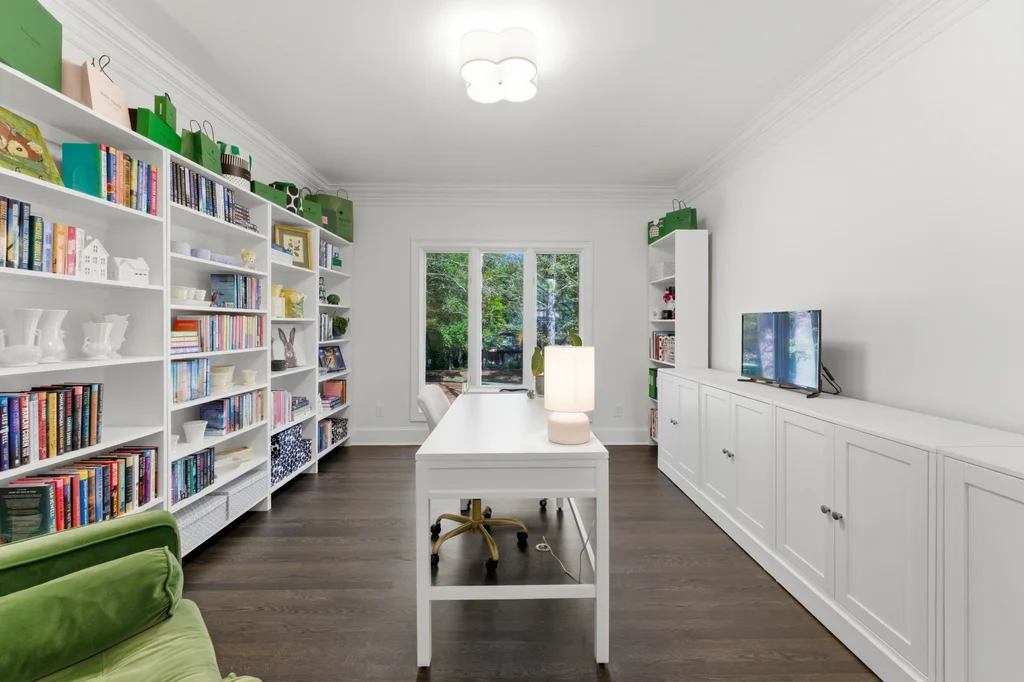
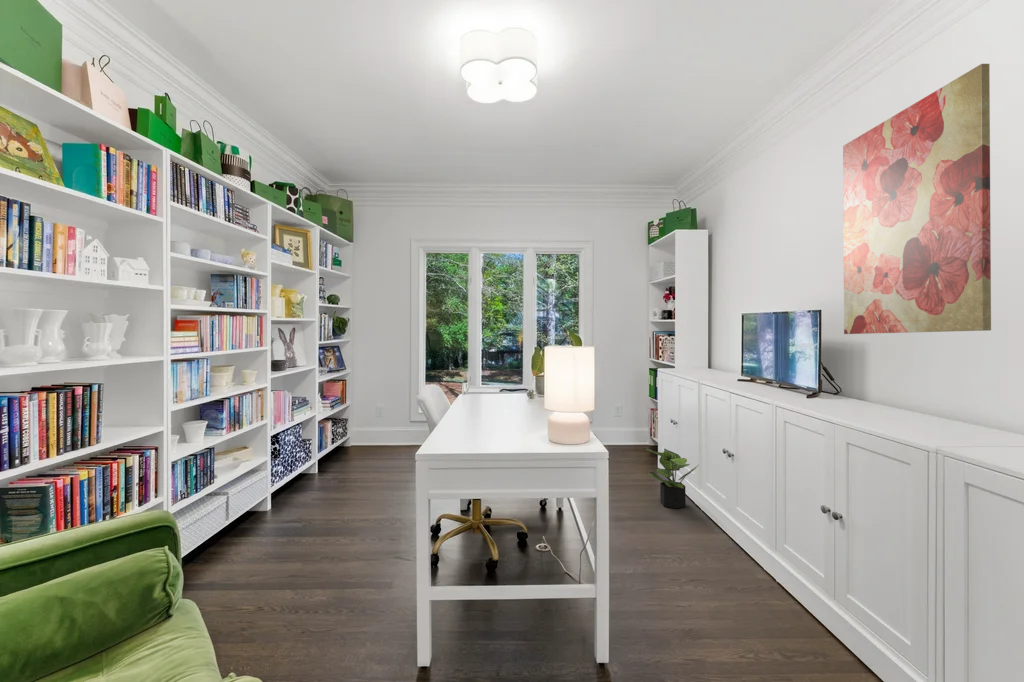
+ wall art (904, 222)
+ potted plant (668, 474)
